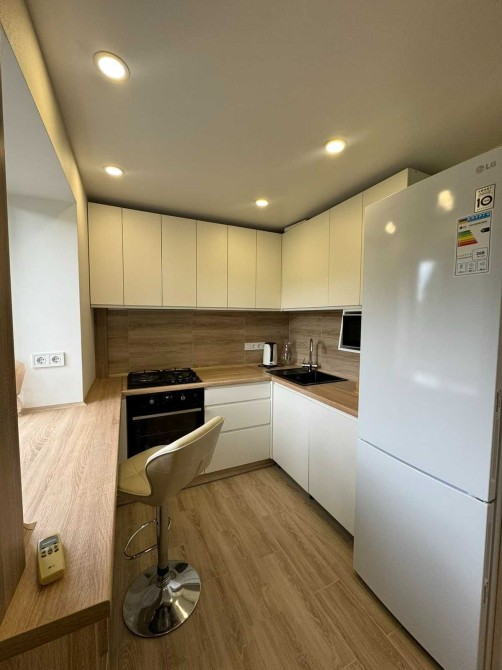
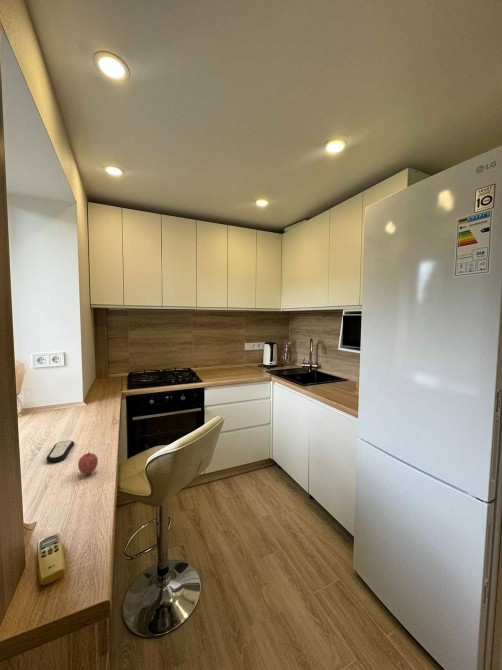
+ fruit (88, 463)
+ remote control (60, 450)
